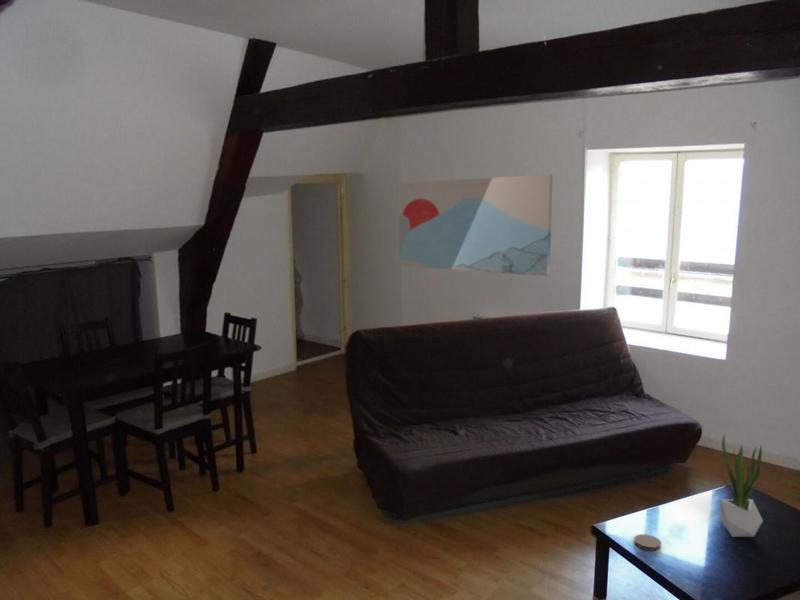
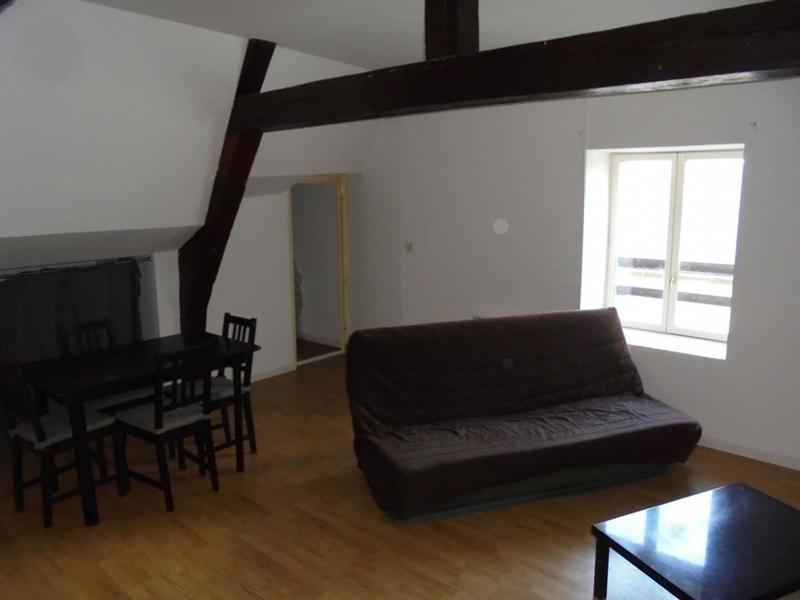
- coaster (647, 542)
- potted plant (740, 488)
- wall art (468, 225)
